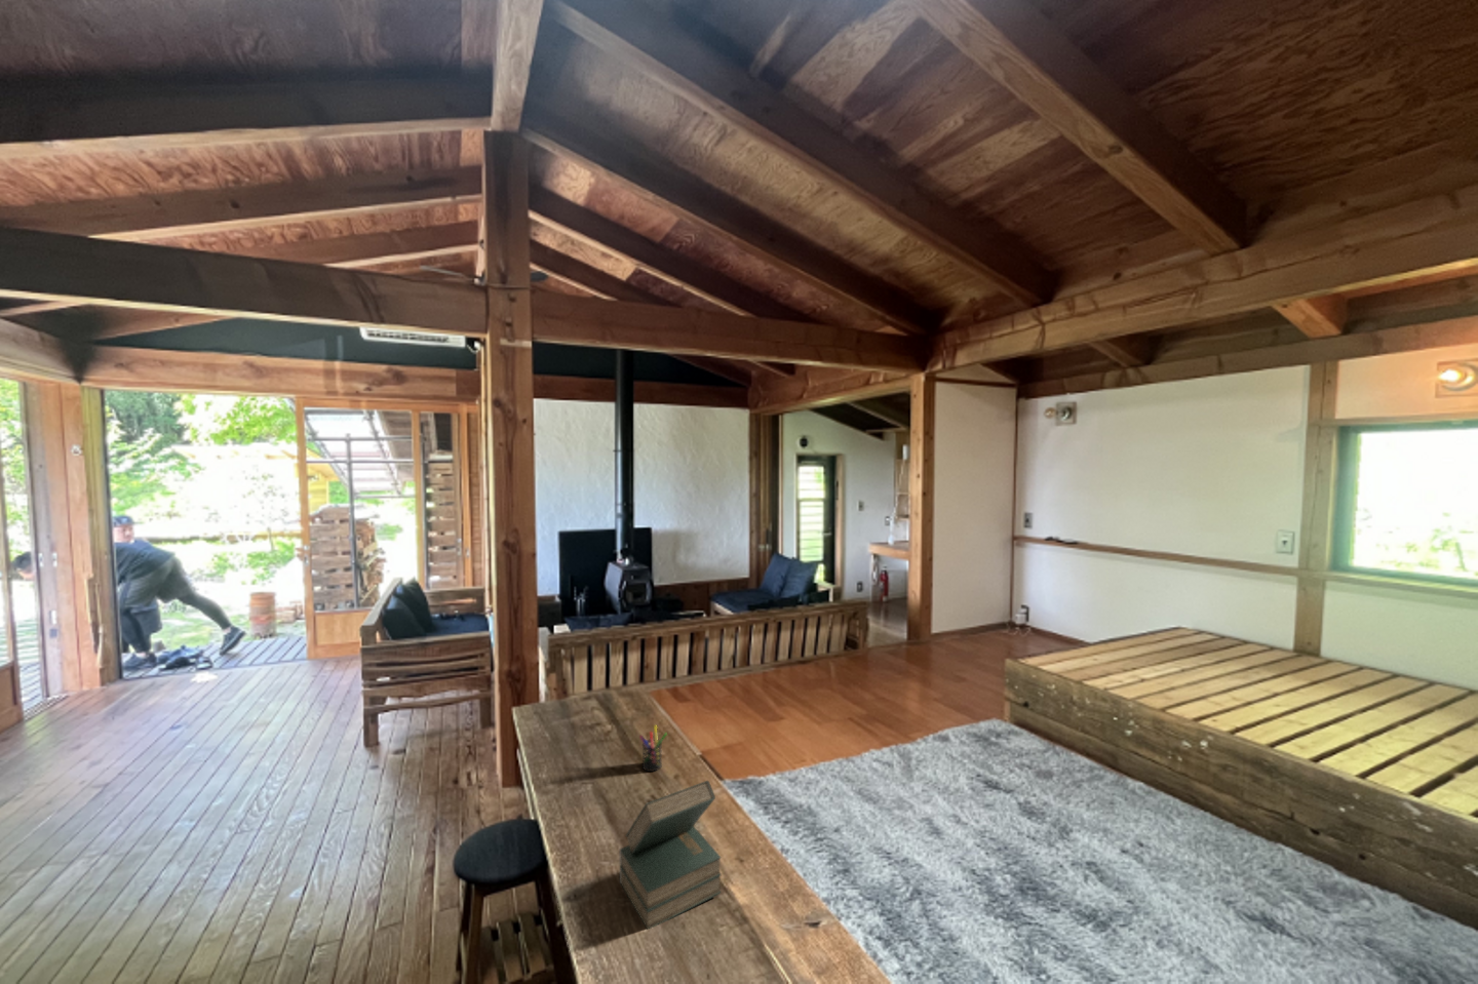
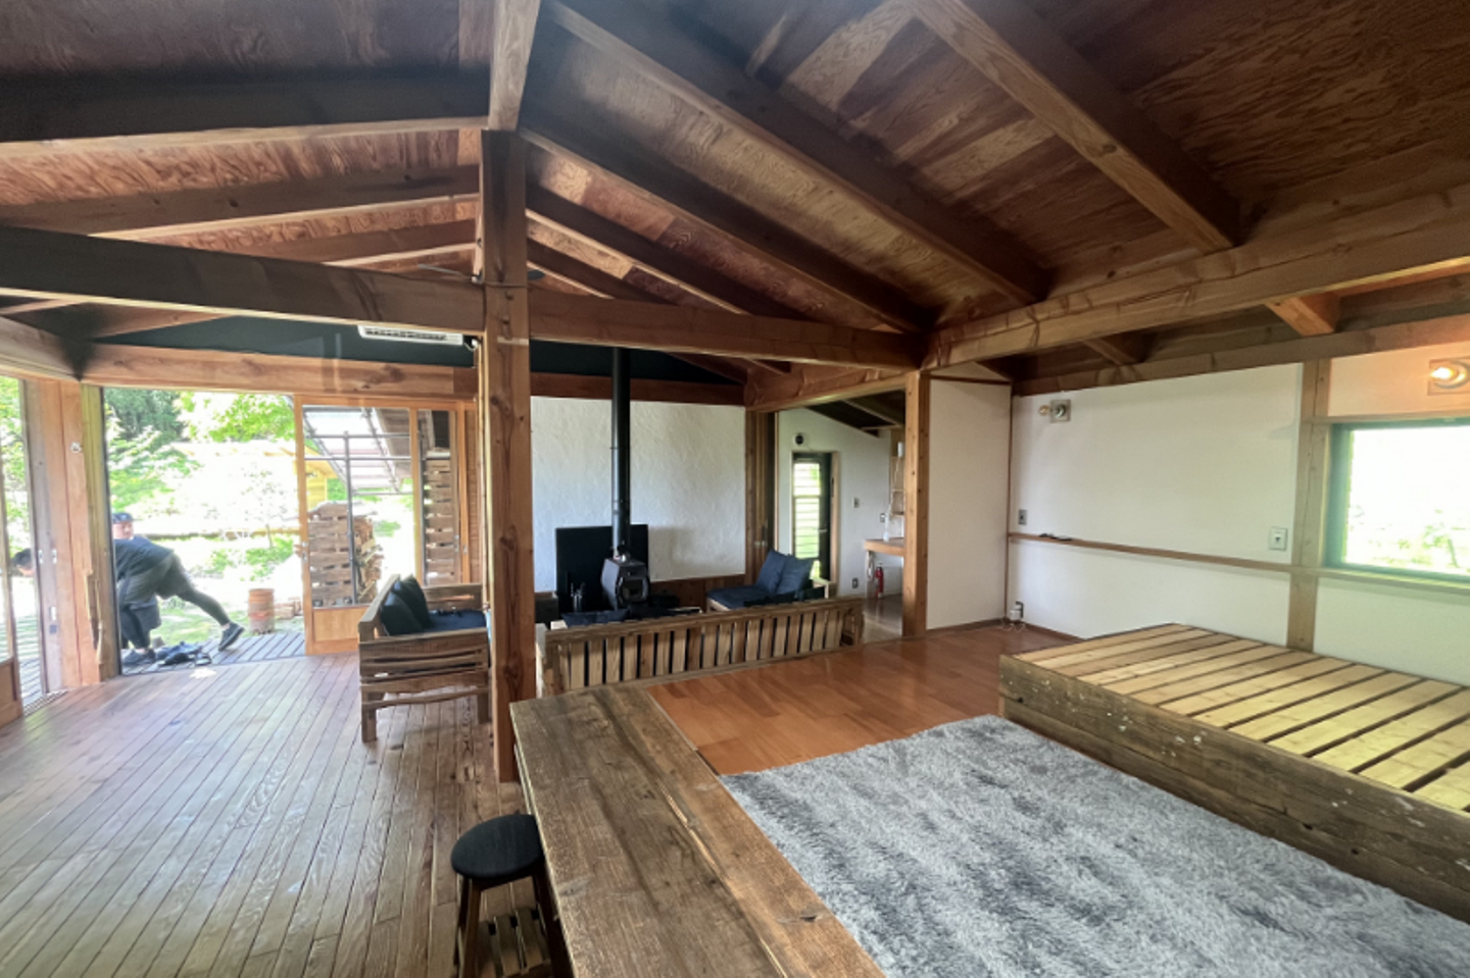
- pen holder (653, 747)
- book (669, 836)
